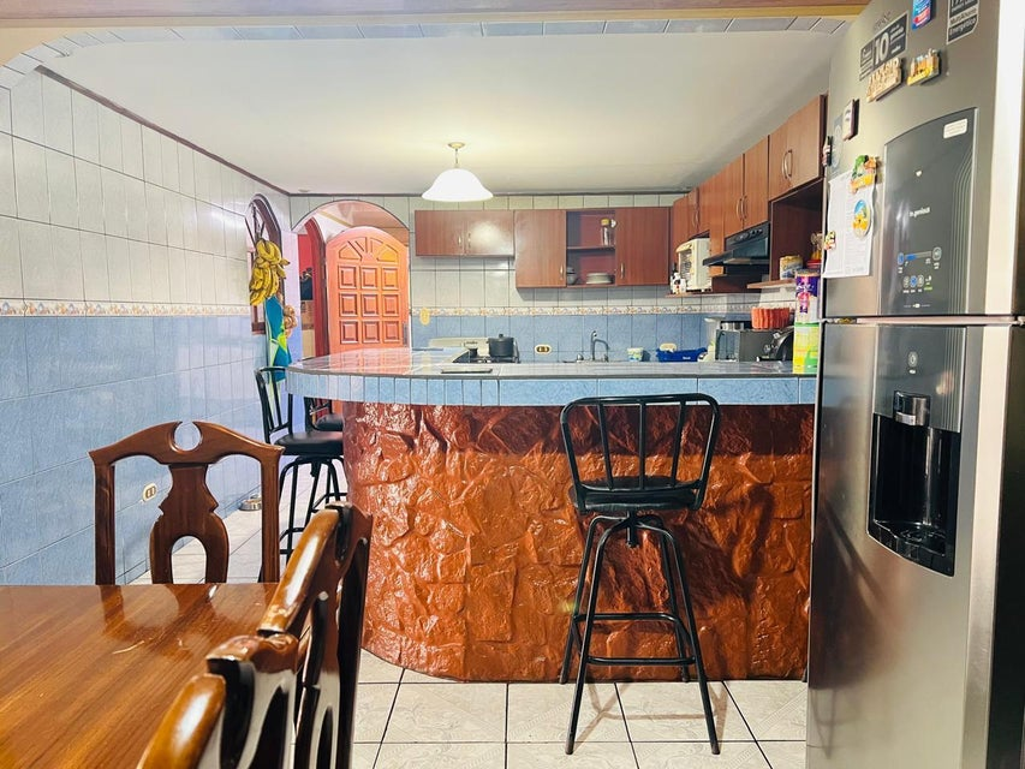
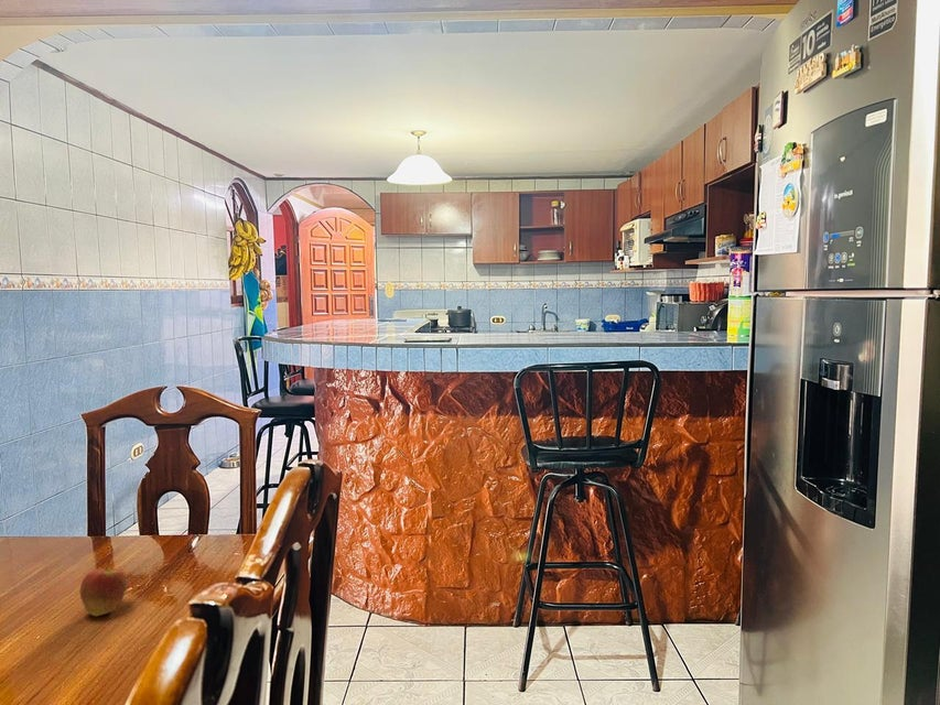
+ fruit (104, 587)
